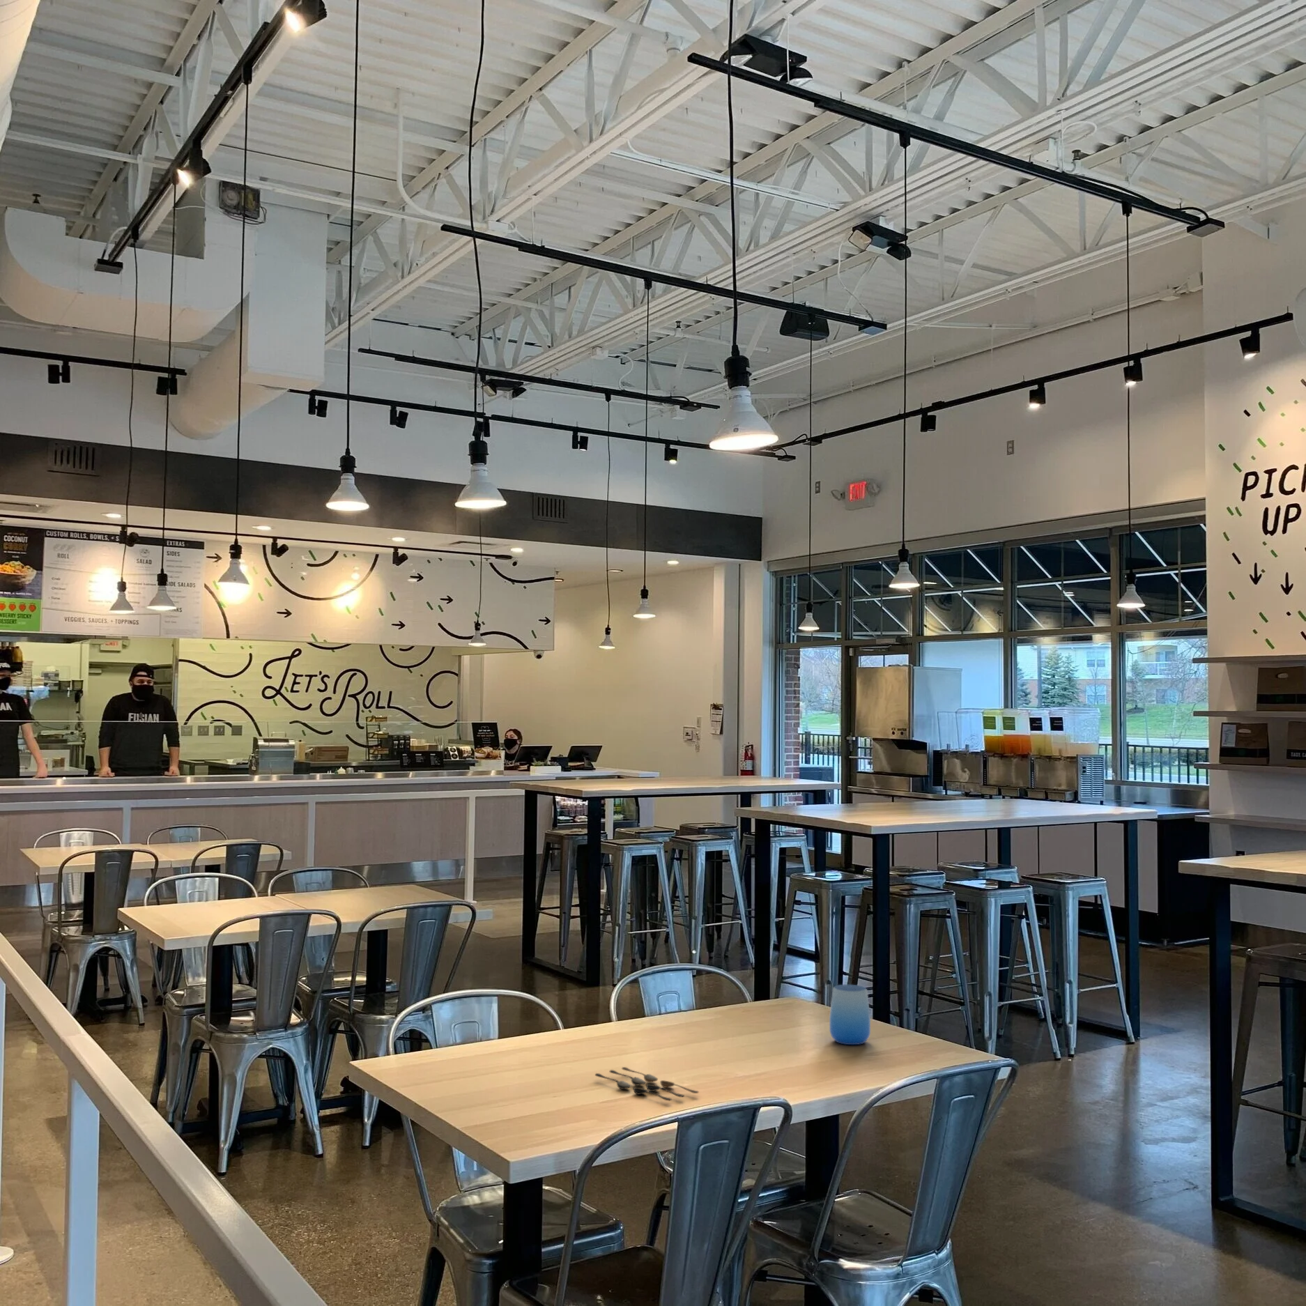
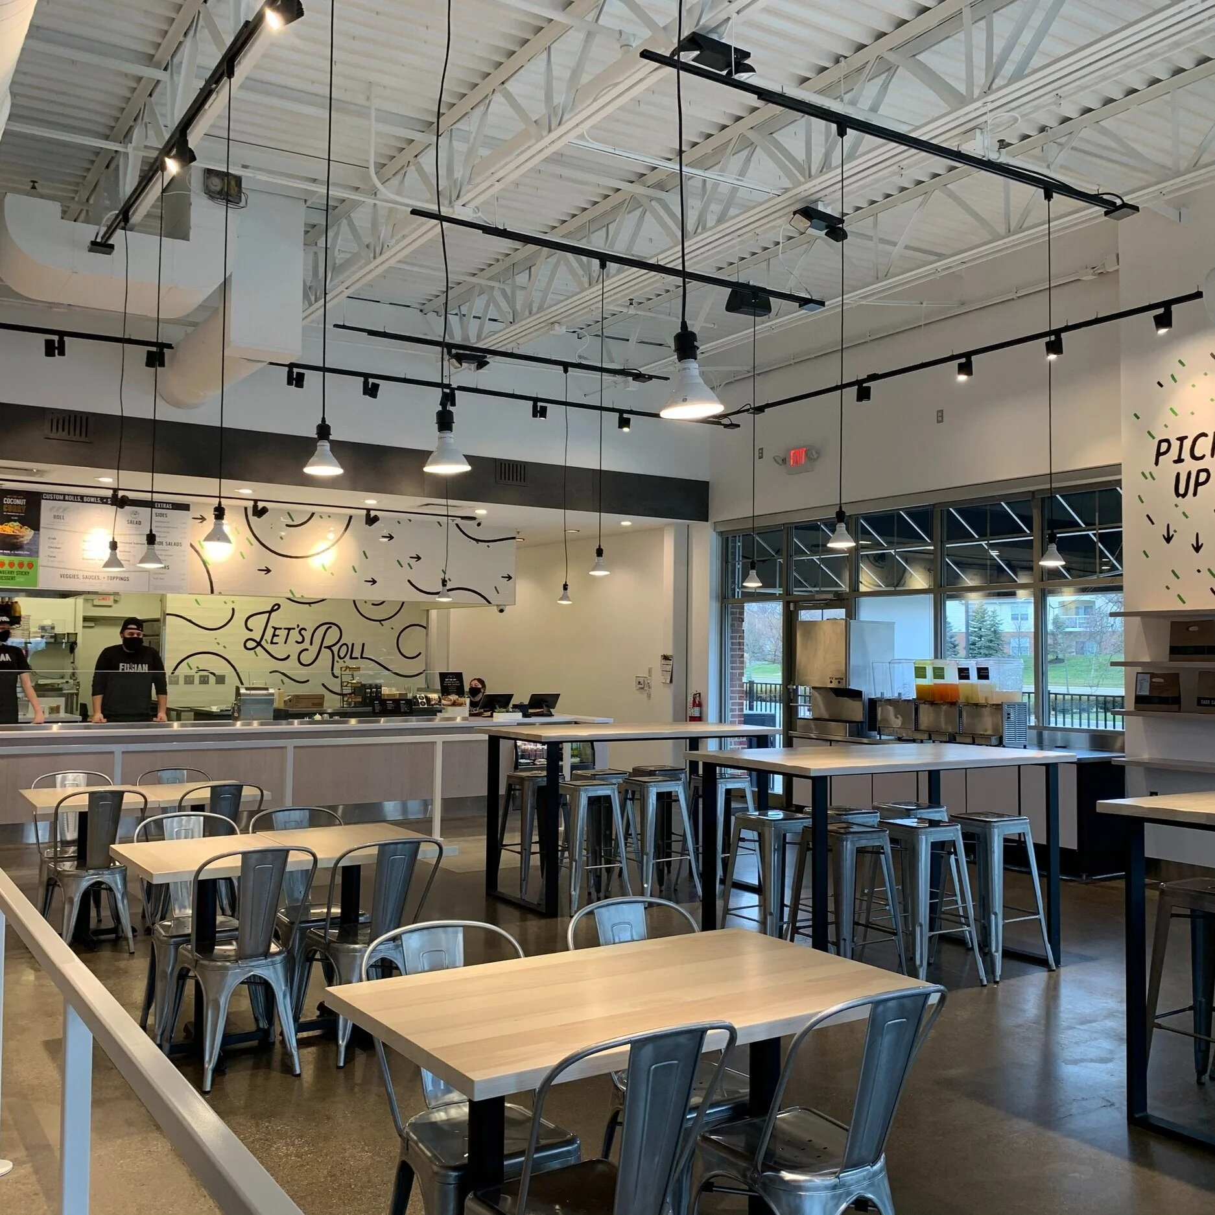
- cup (849, 1014)
- spoon (645, 1084)
